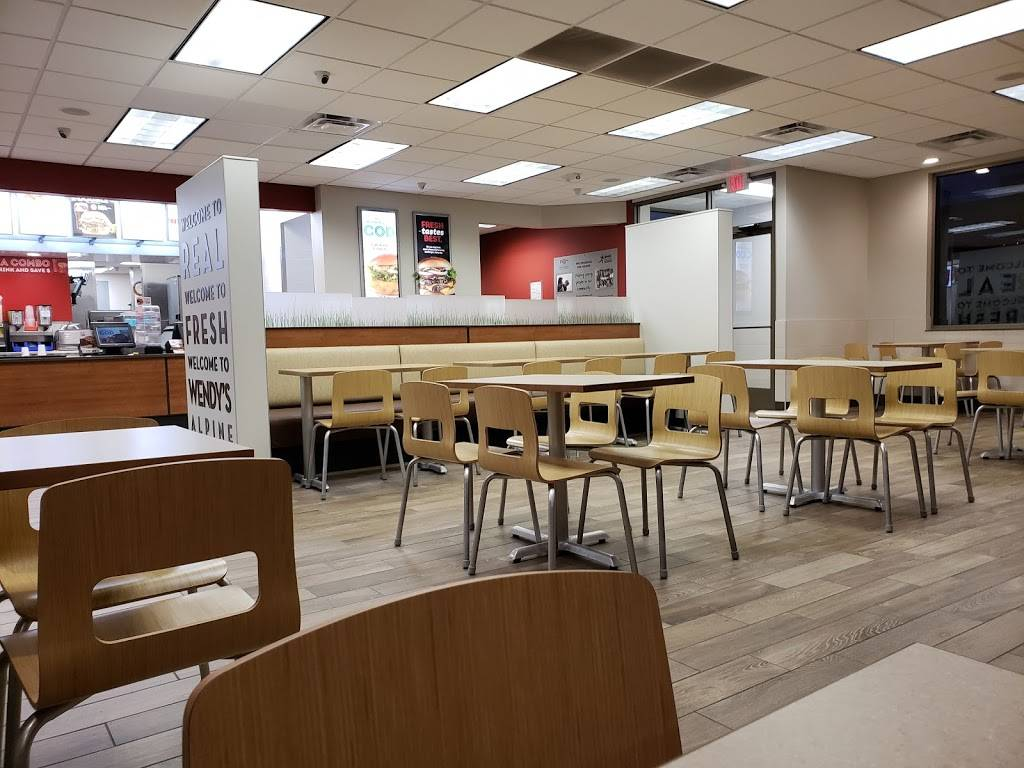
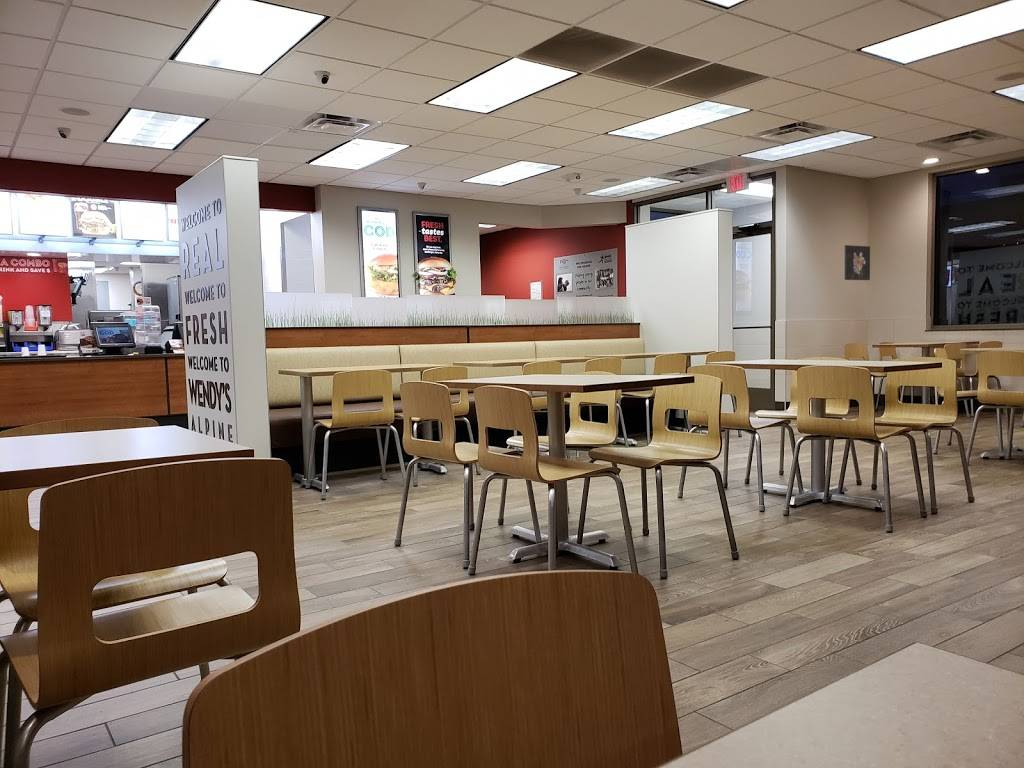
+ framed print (857, 263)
